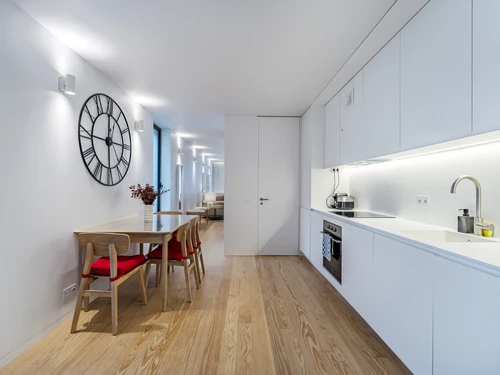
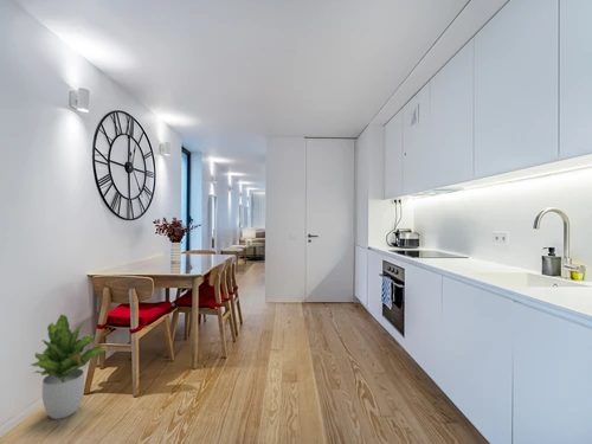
+ potted plant (64, 365)
